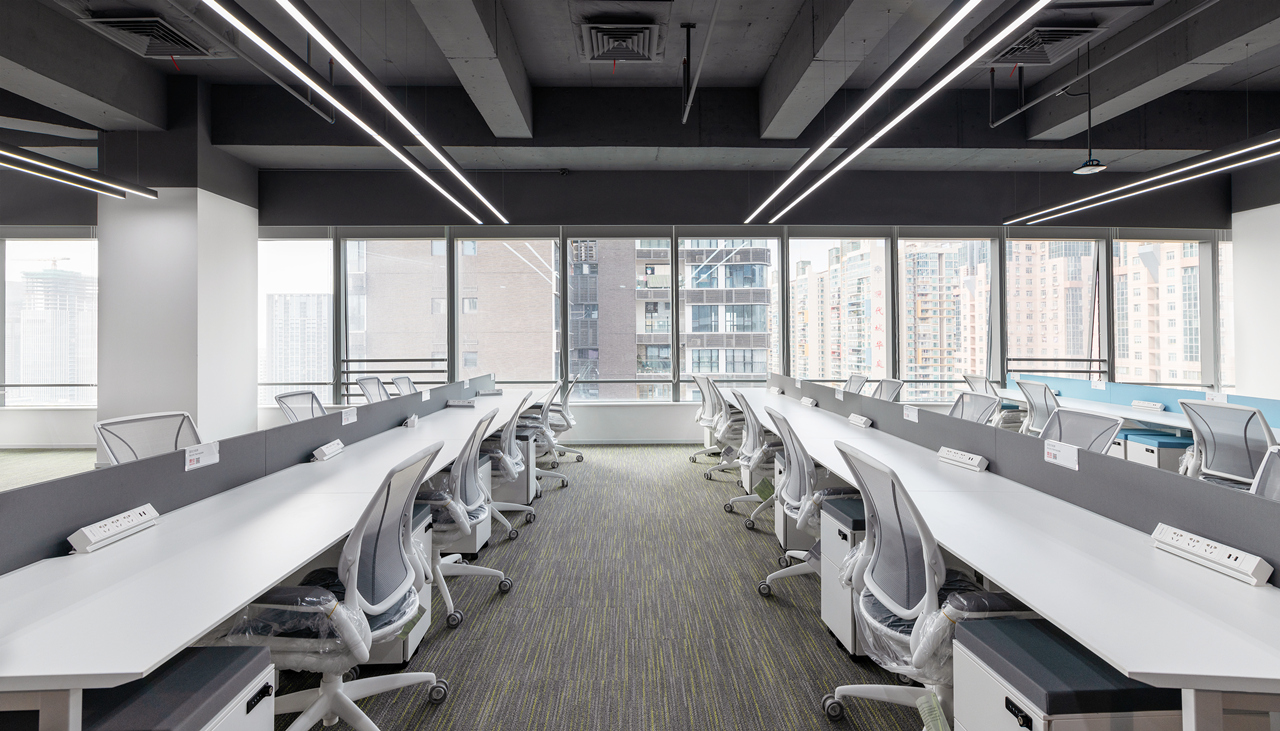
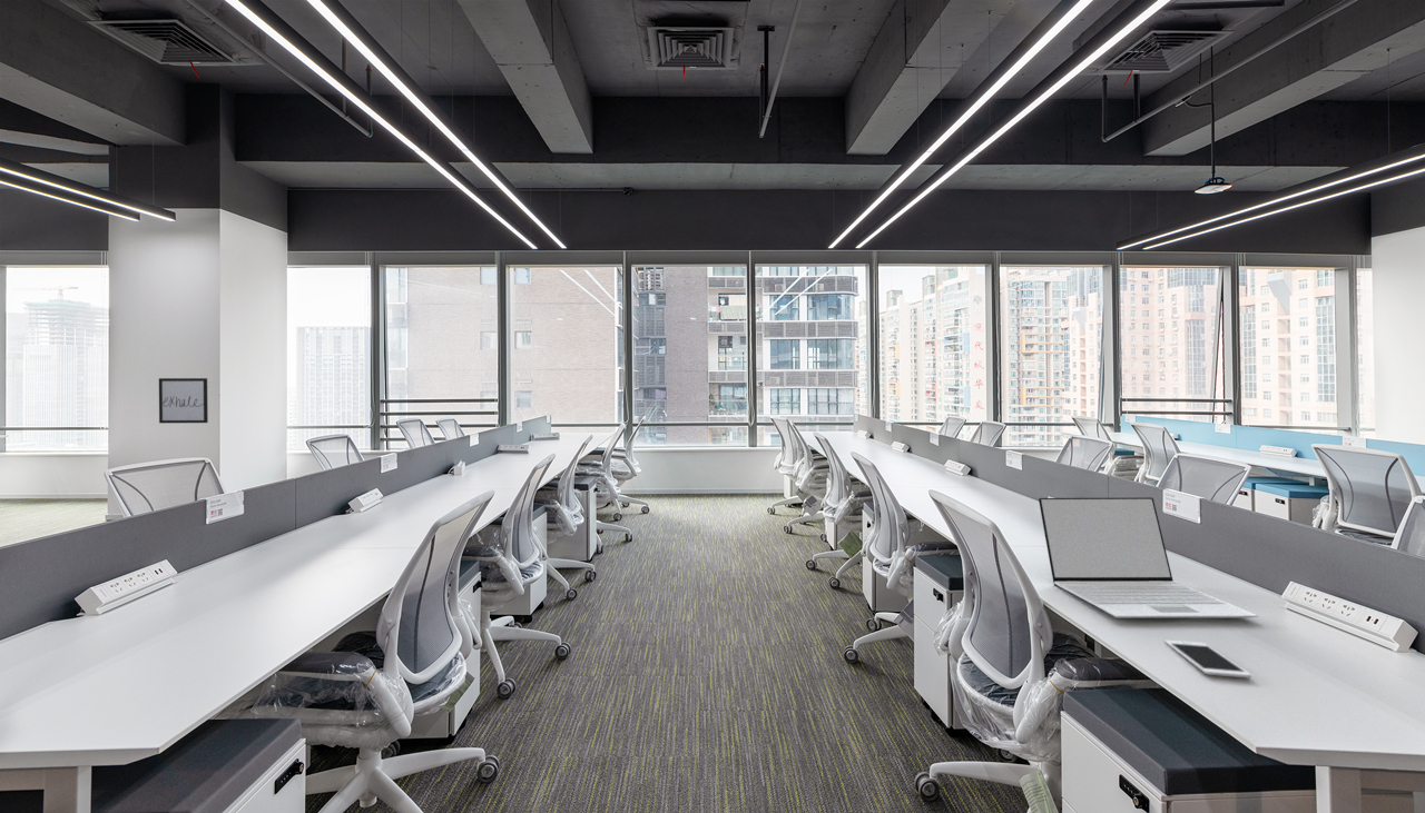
+ wall art (183, 400)
+ cell phone (1205, 657)
+ laptop (1136, 552)
